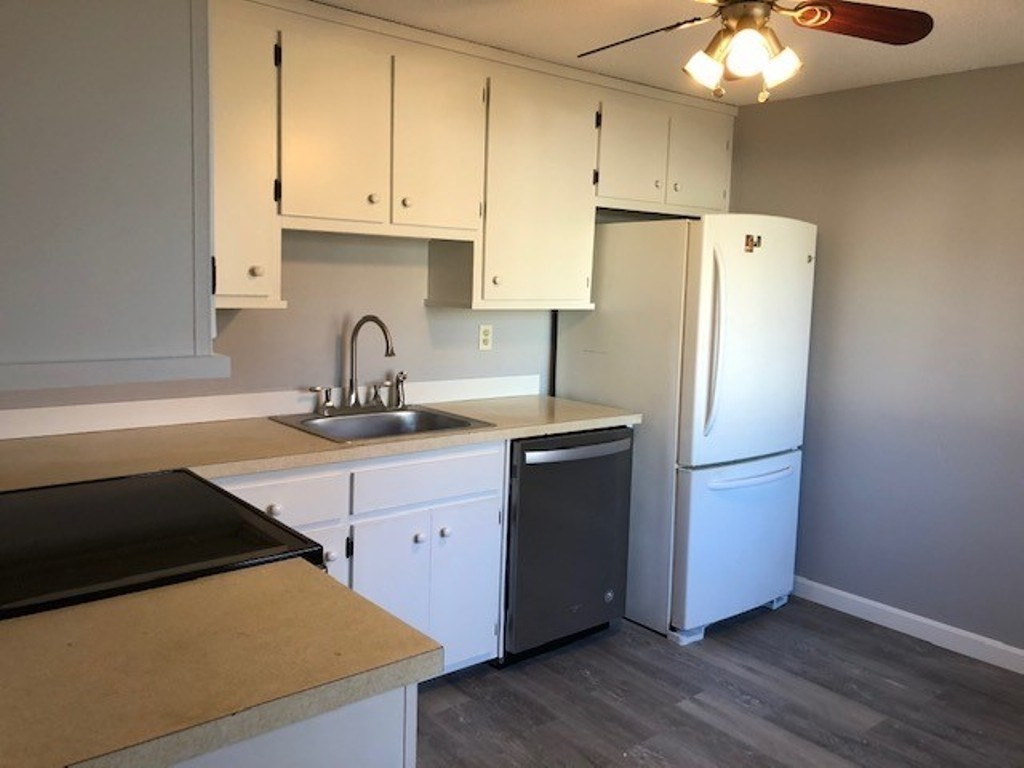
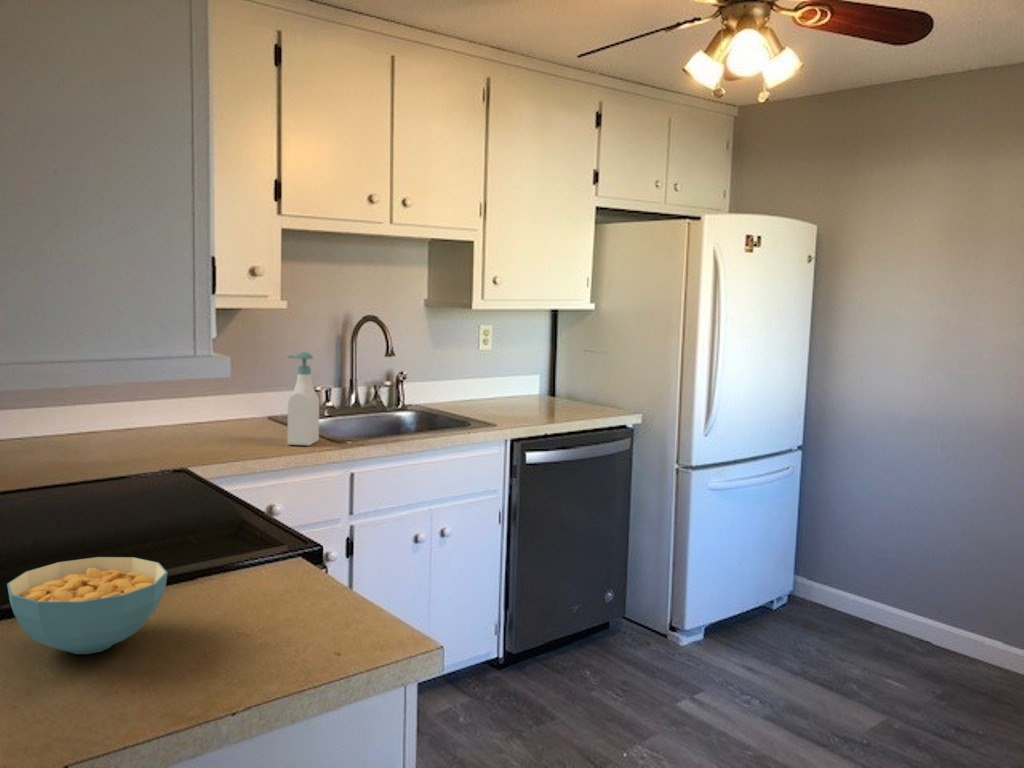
+ cereal bowl (90, 611)
+ soap bottle (301, 397)
